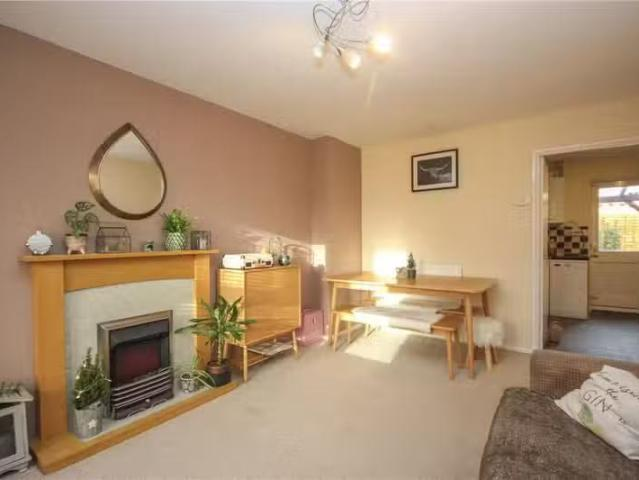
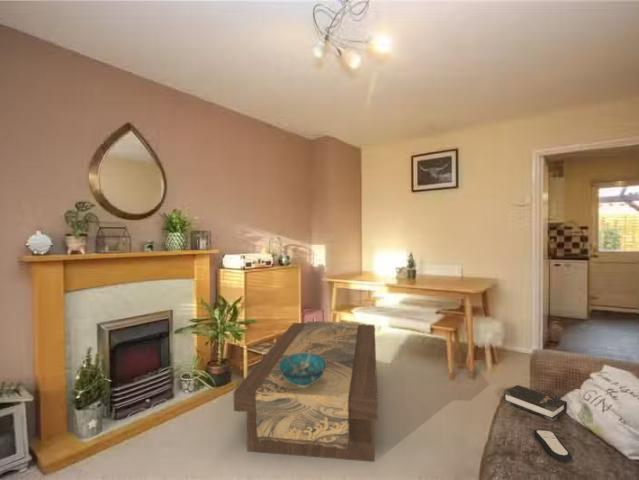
+ coffee table (323, 375)
+ decorative bowl (303, 372)
+ remote control (552, 444)
+ hardback book (534, 401)
